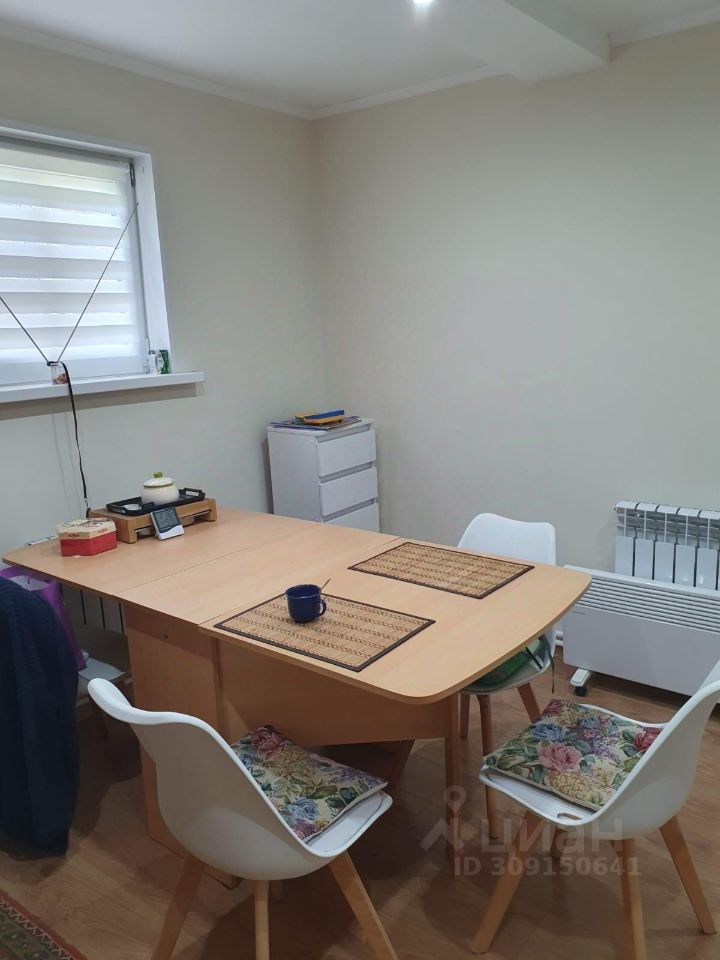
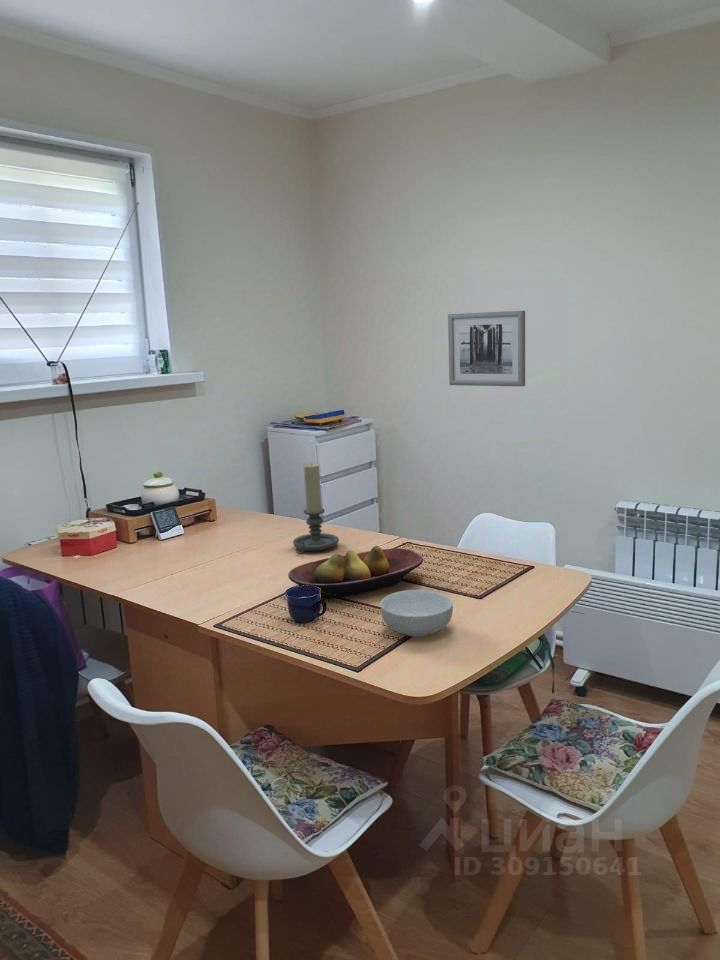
+ fruit bowl (357, 567)
+ wall art (485, 349)
+ cereal bowl (416, 616)
+ candle holder (310, 506)
